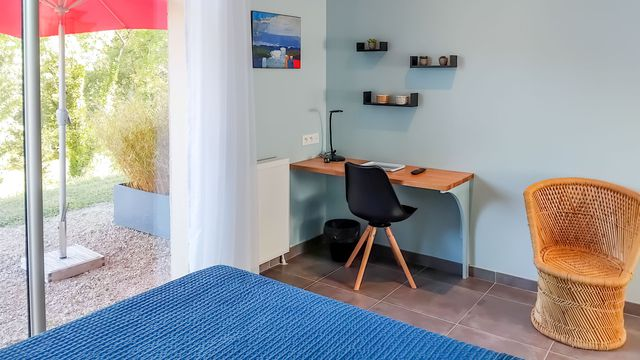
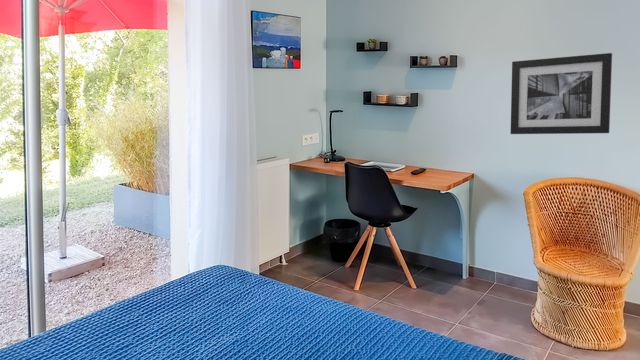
+ wall art (558, 95)
